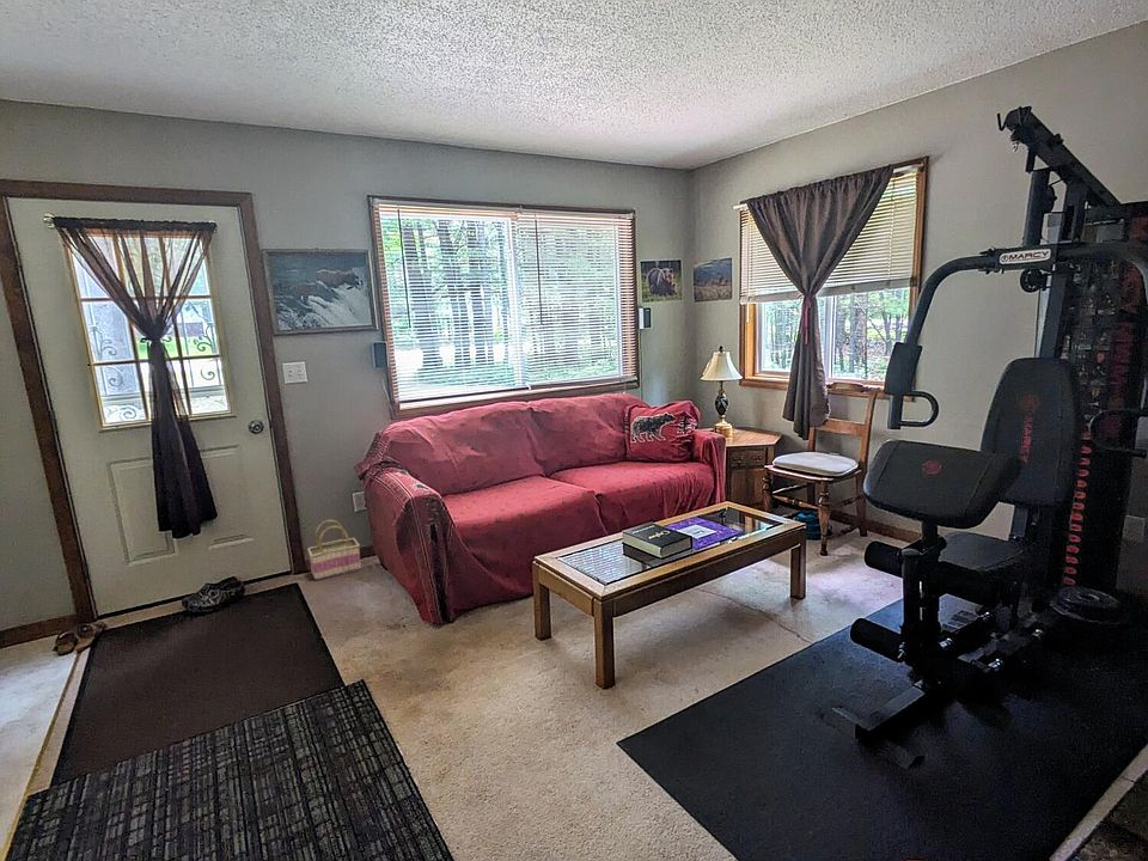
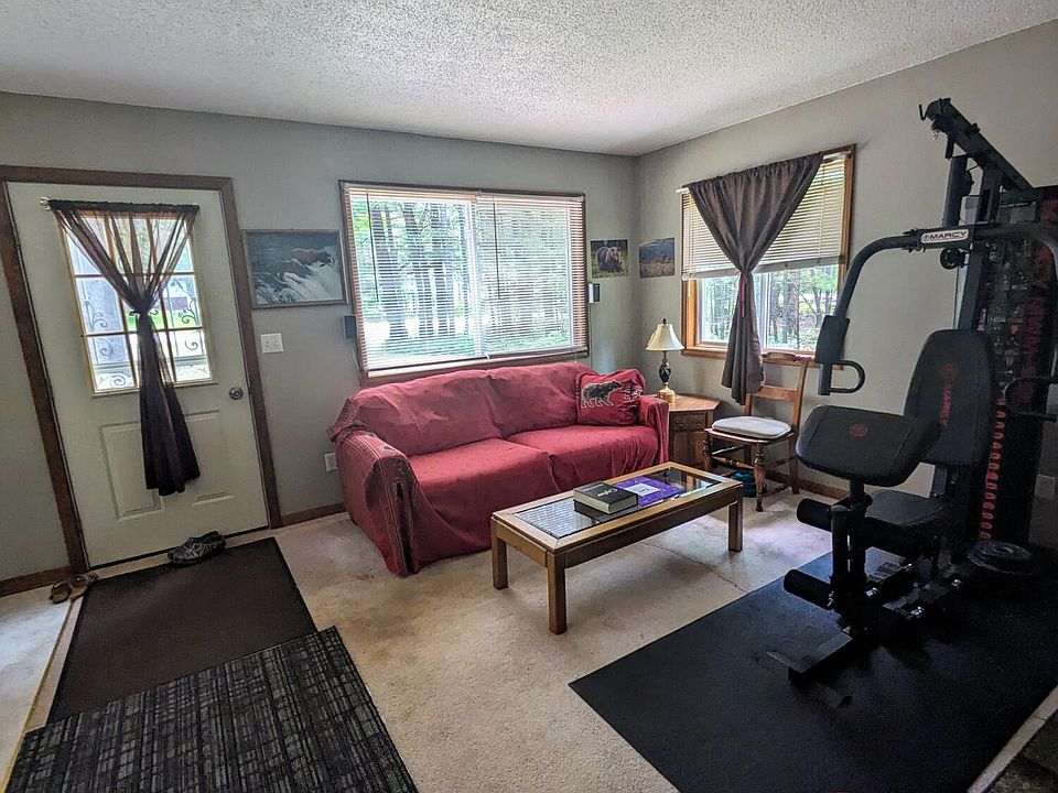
- basket (332, 546)
